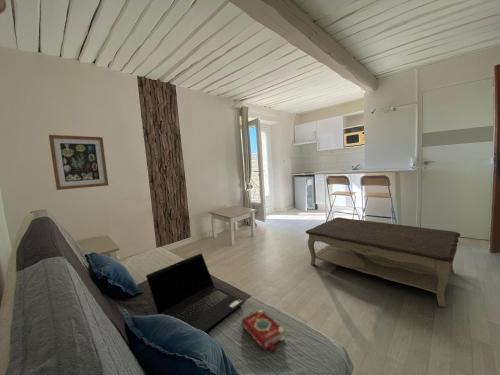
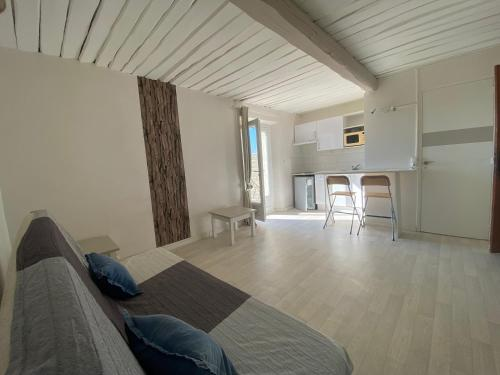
- book (264, 328)
- coffee table (376, 249)
- wall art (80, 162)
- laptop computer (195, 290)
